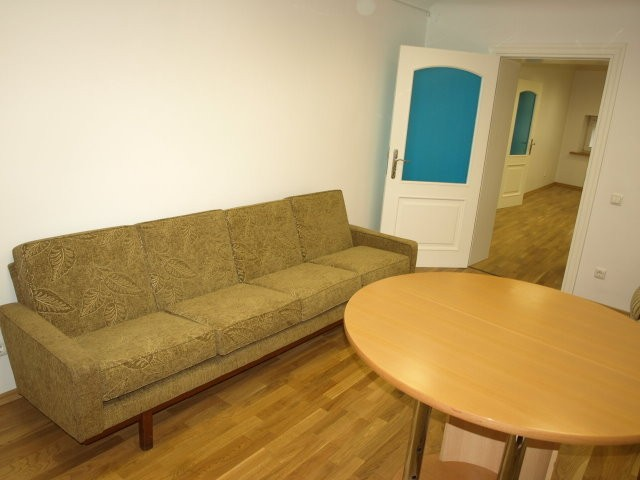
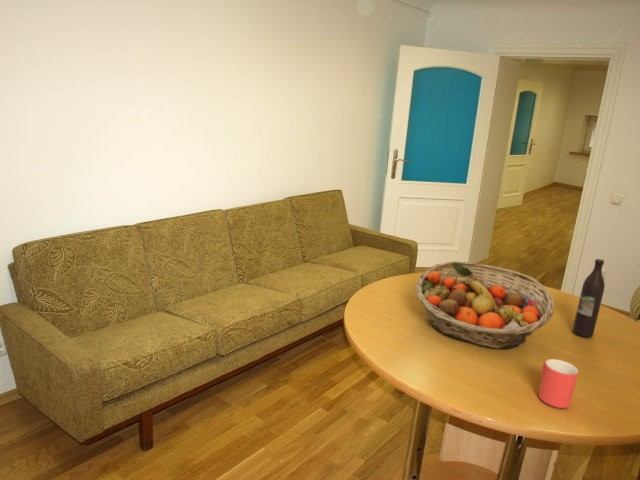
+ fruit basket (480, 302)
+ mug (554, 380)
+ wine bottle (591, 297)
